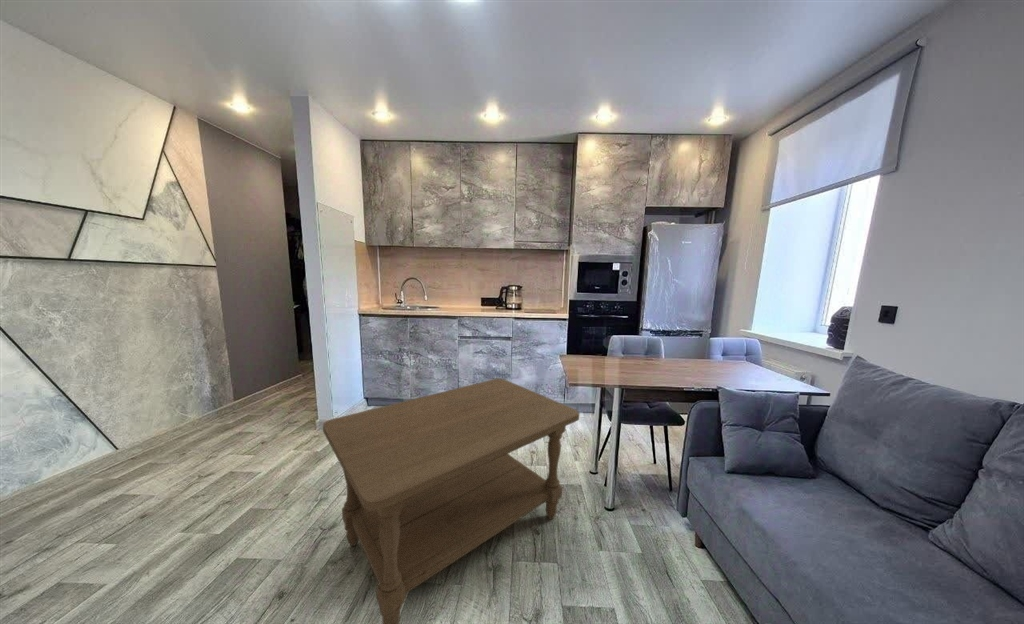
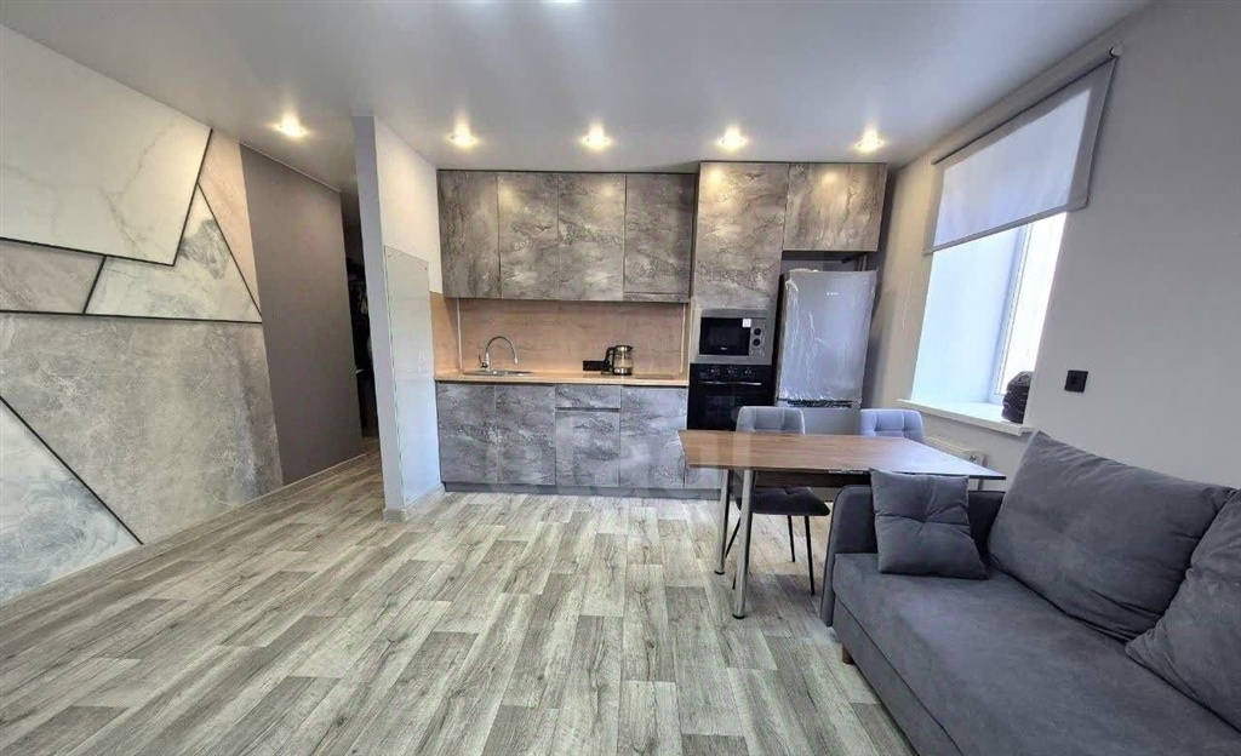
- coffee table (459, 474)
